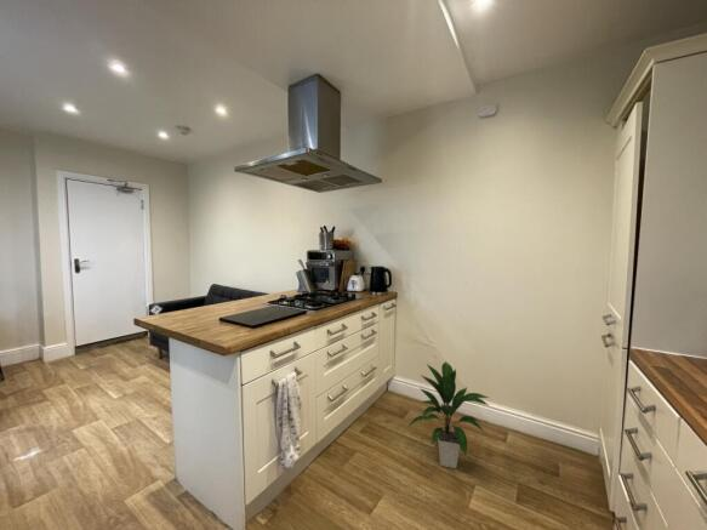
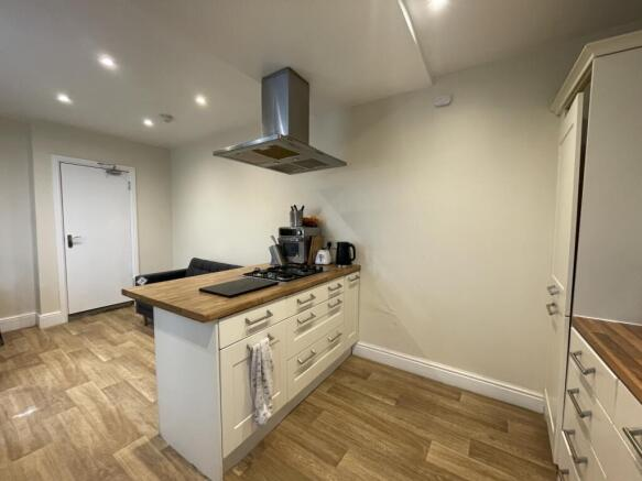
- indoor plant (445, 411)
